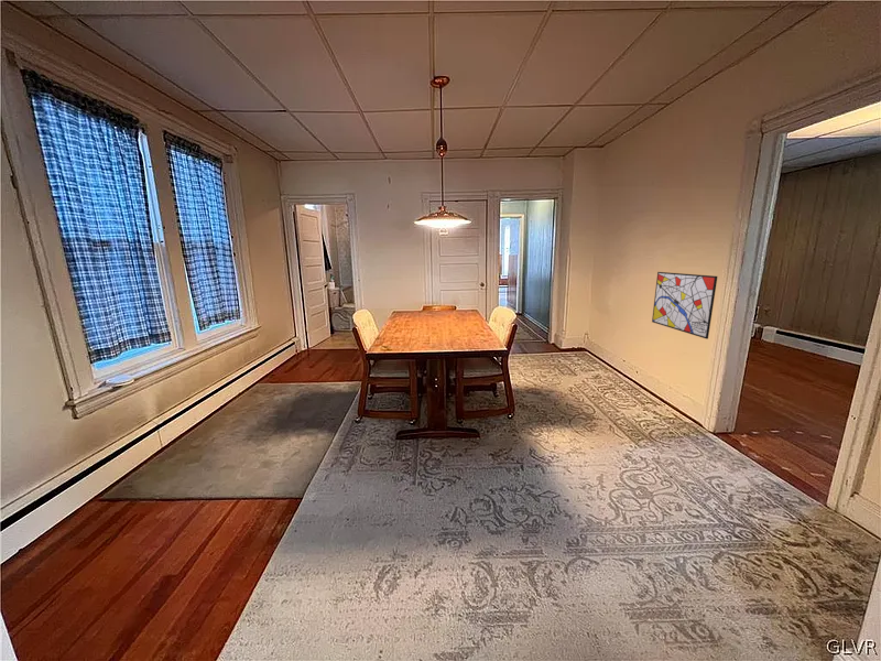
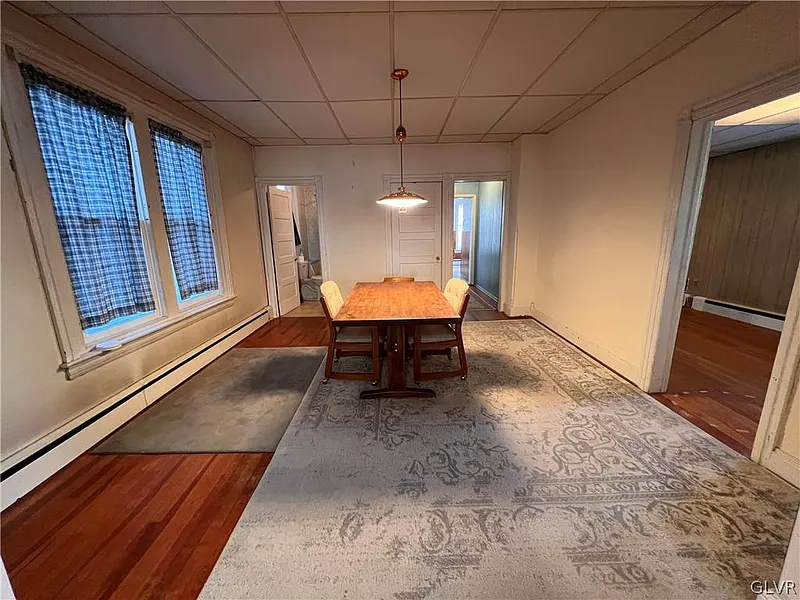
- wall art (679, 302)
